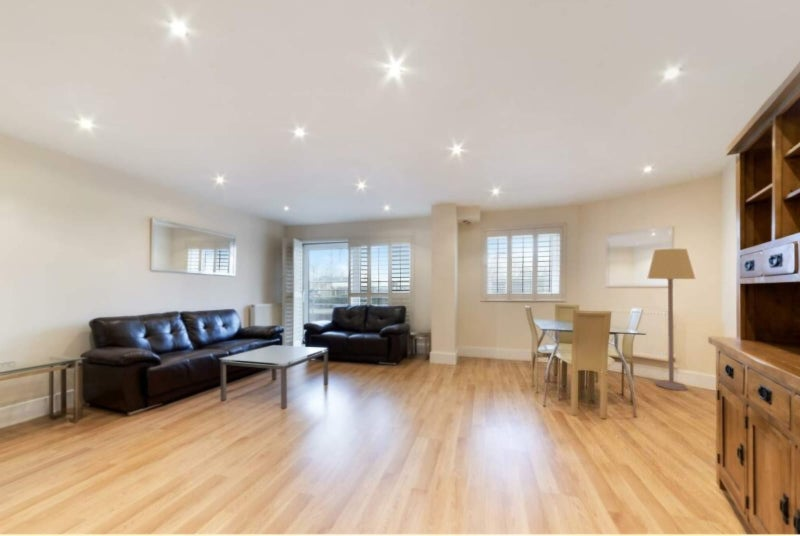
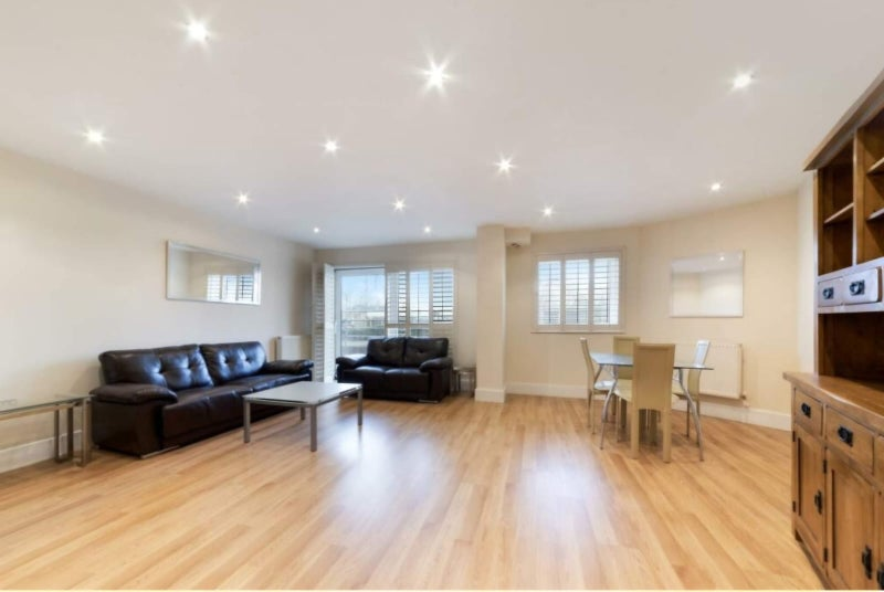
- lamp (670, 317)
